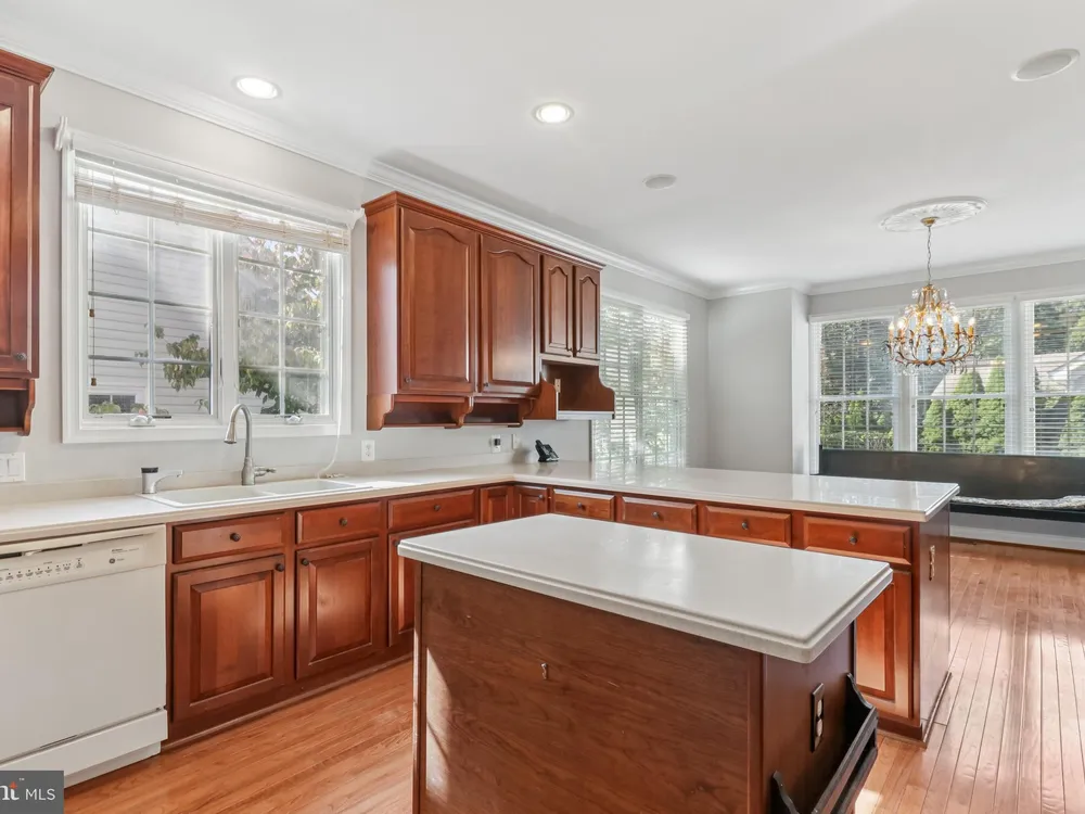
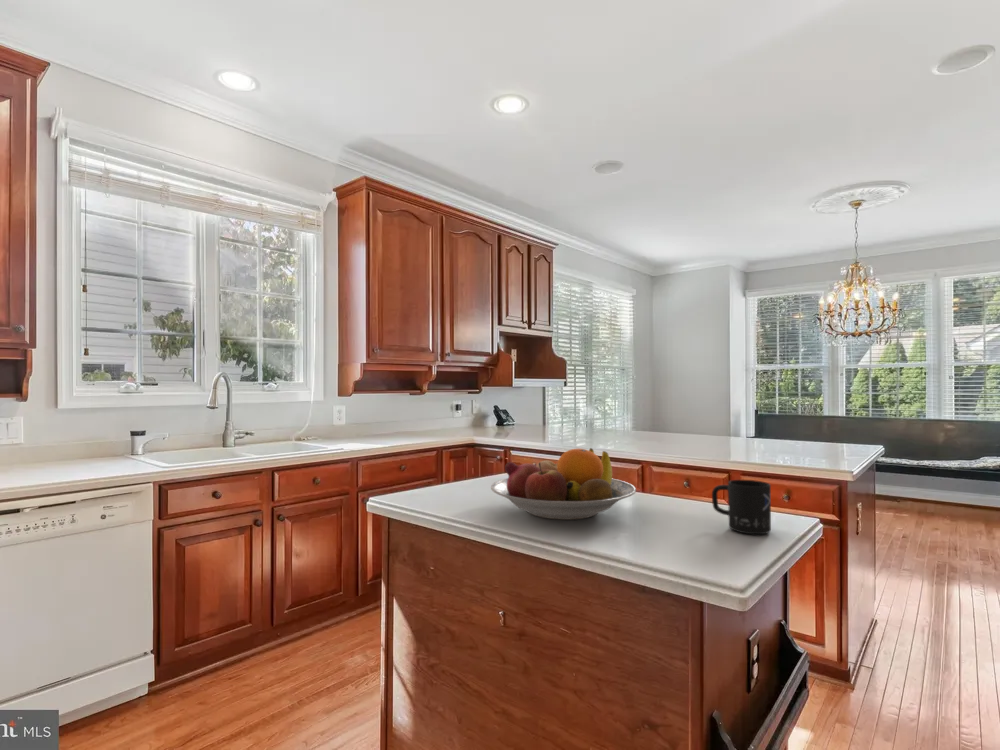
+ fruit bowl (562, 480)
+ mug (740, 505)
